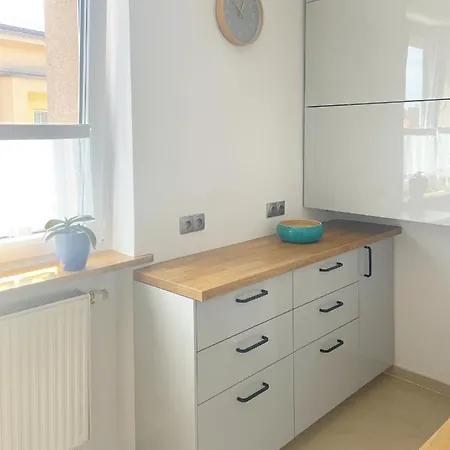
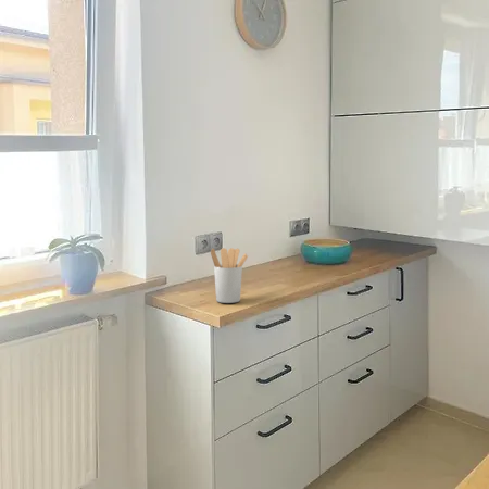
+ utensil holder (228, 273)
